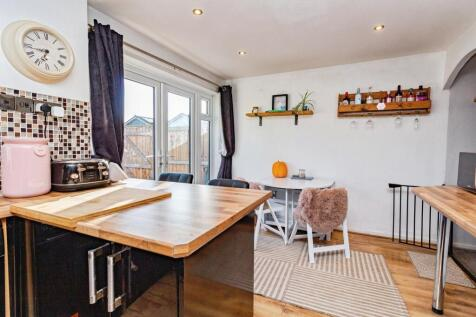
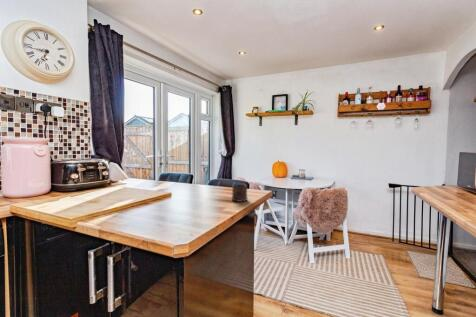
+ mug (238, 191)
